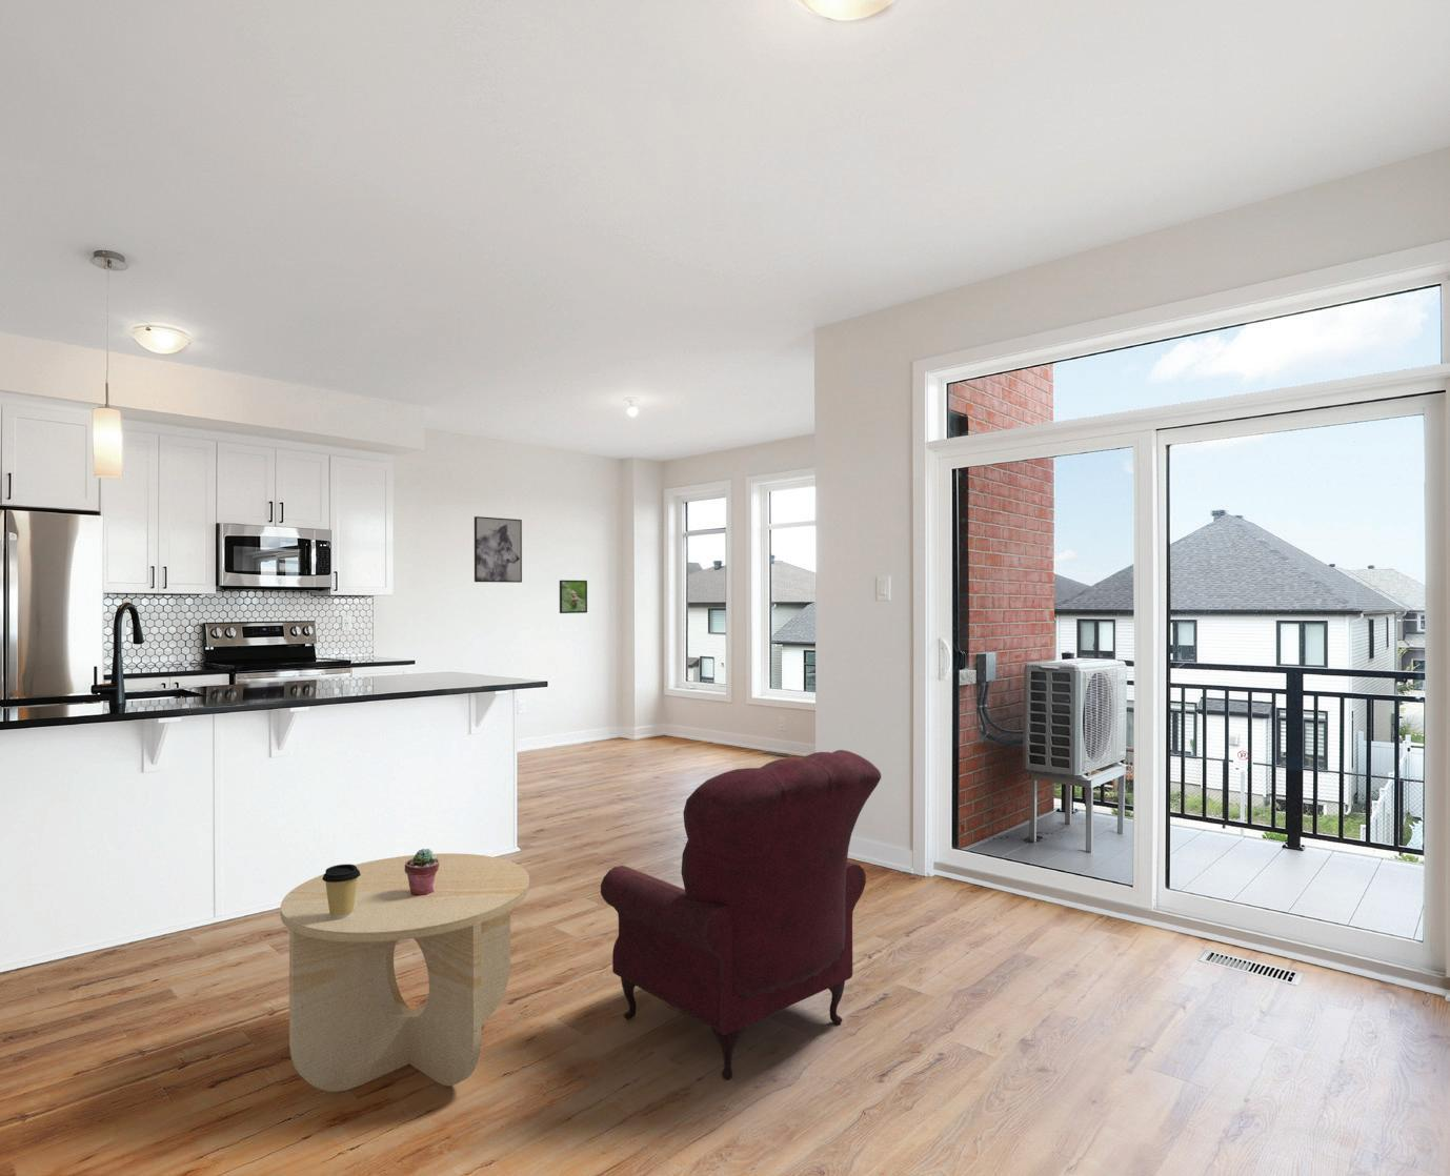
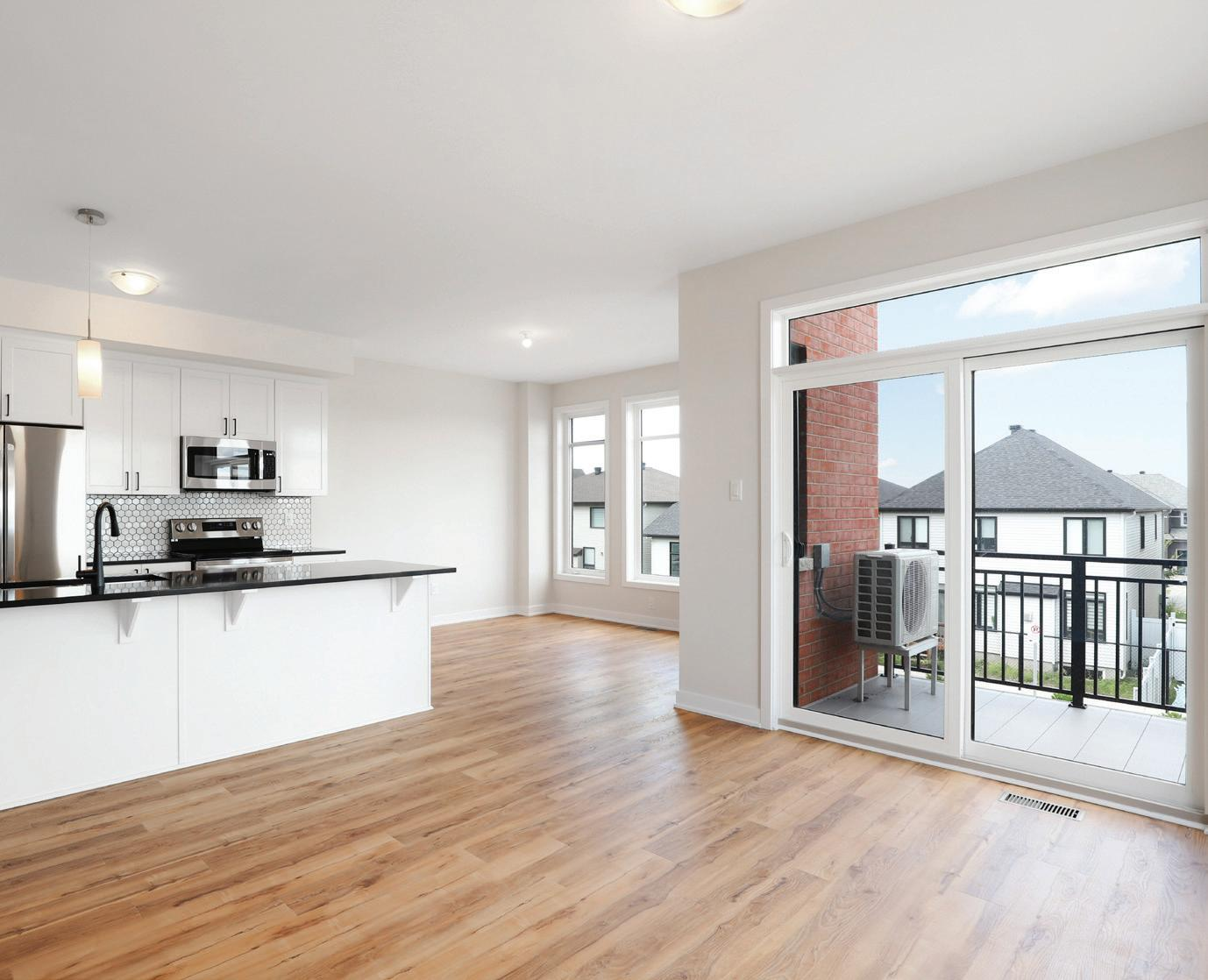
- wall art (498, 550)
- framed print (574, 596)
- armchair (743, 884)
- coffee cup (341, 890)
- side table (395, 976)
- potted succulent (423, 870)
